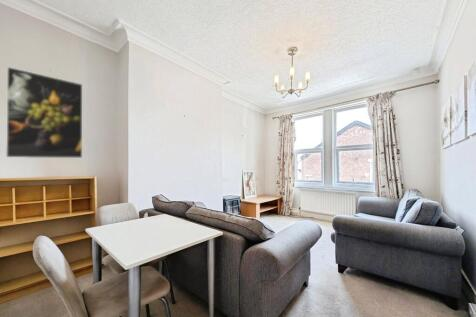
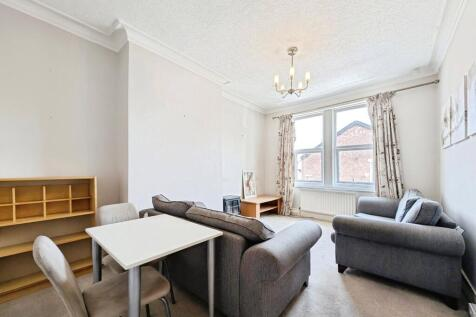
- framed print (48, 117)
